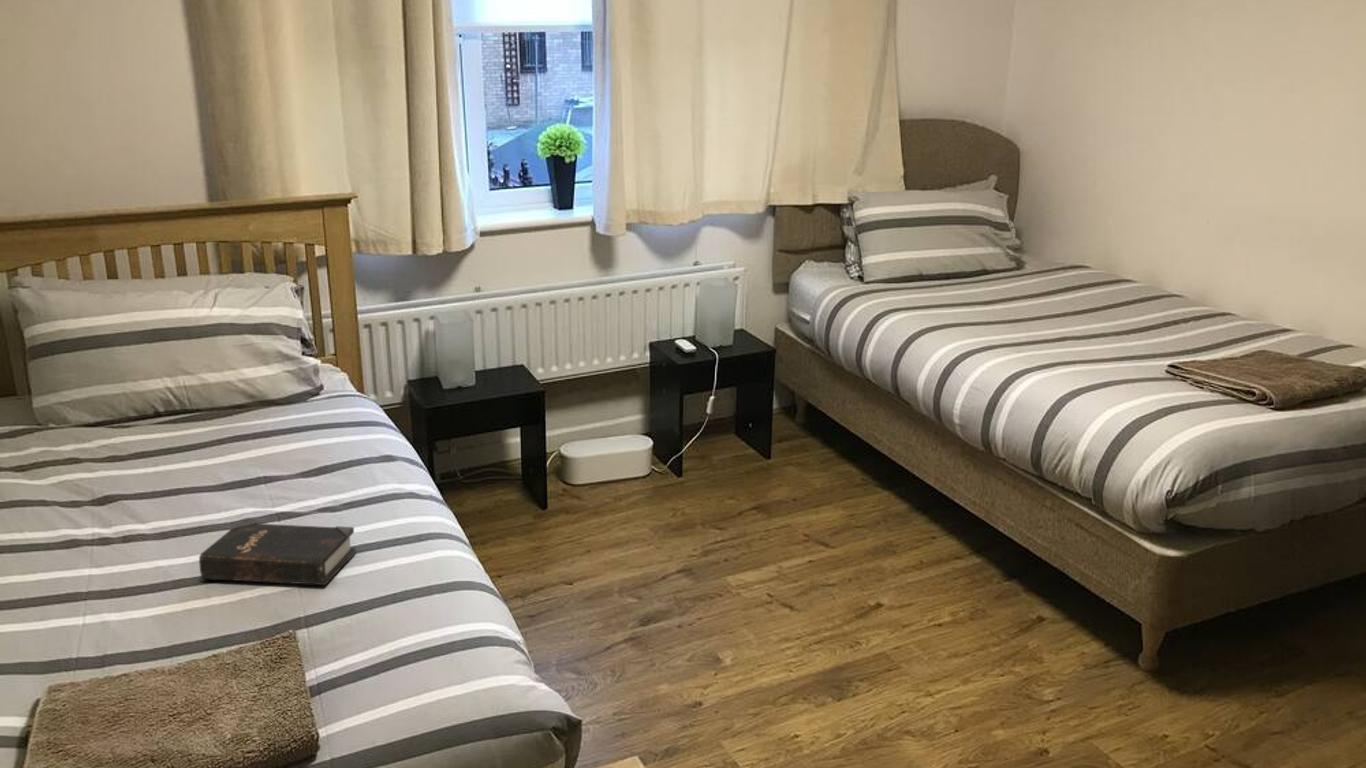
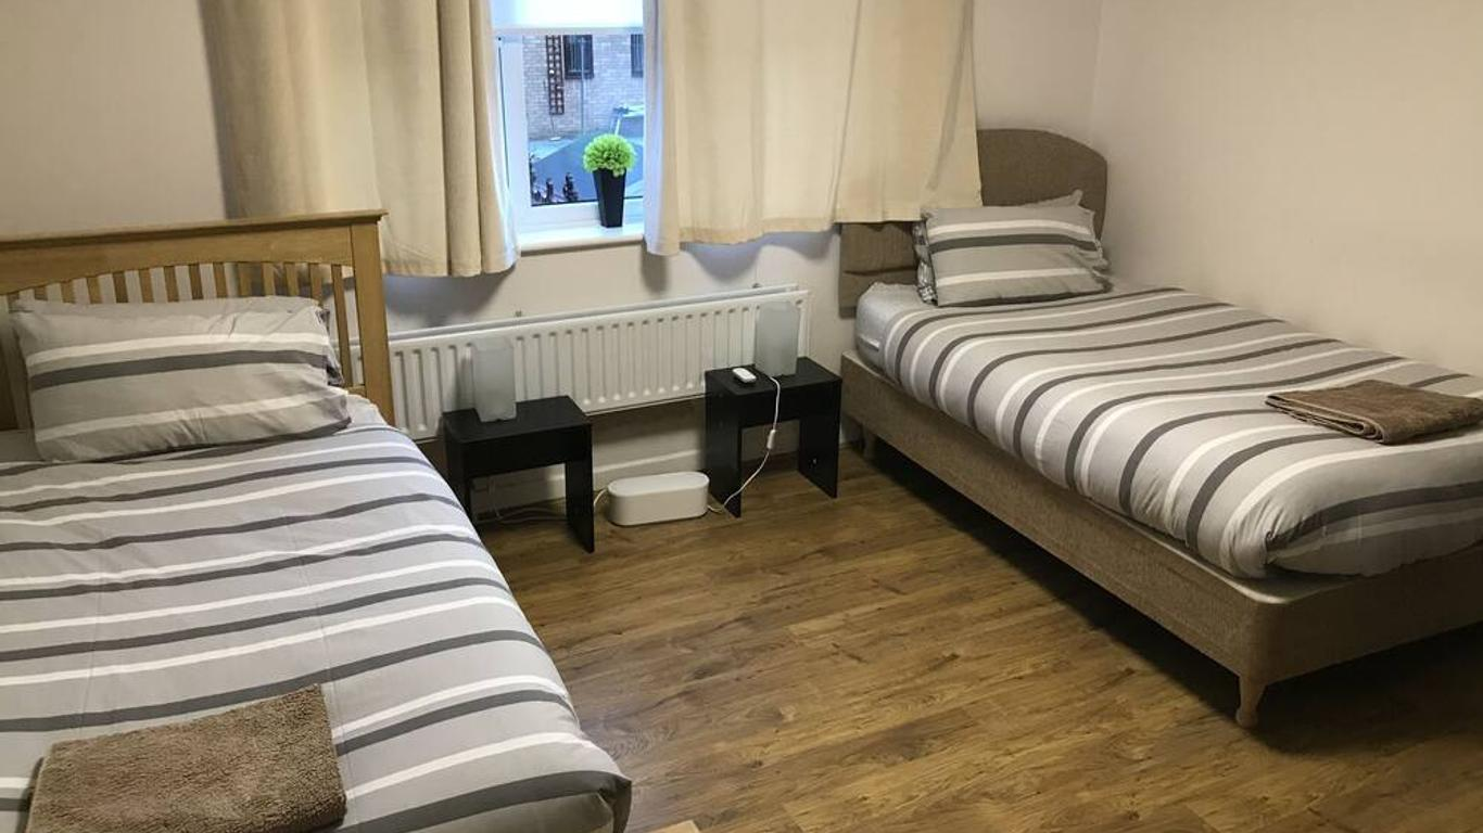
- hardback book (279, 553)
